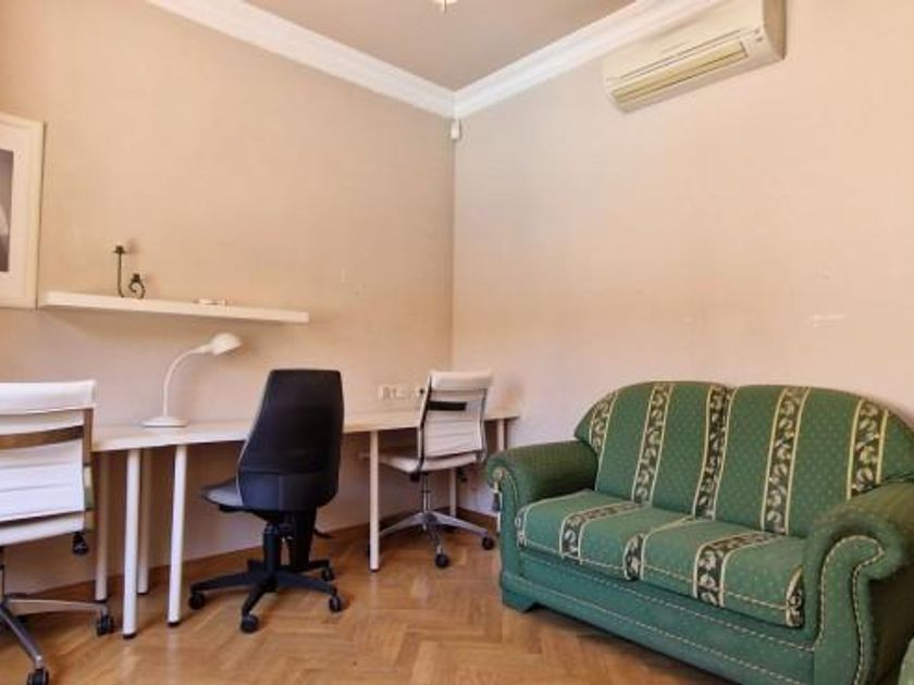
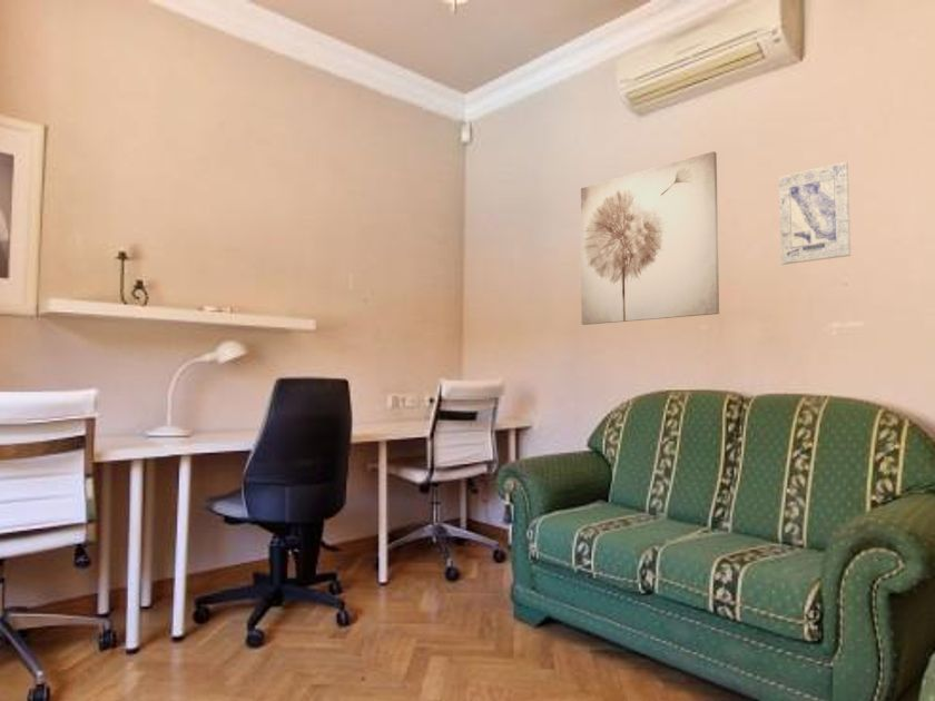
+ wall art (643, 245)
+ wall art (813, 215)
